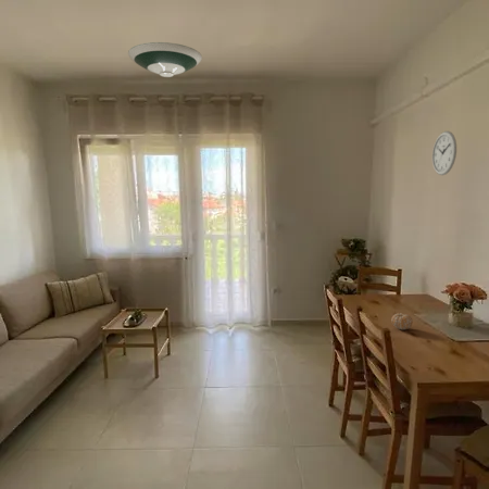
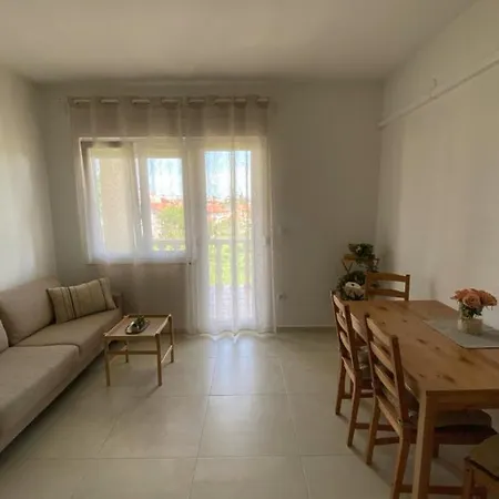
- wall clock (442, 153)
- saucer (165, 65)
- fruit (401, 321)
